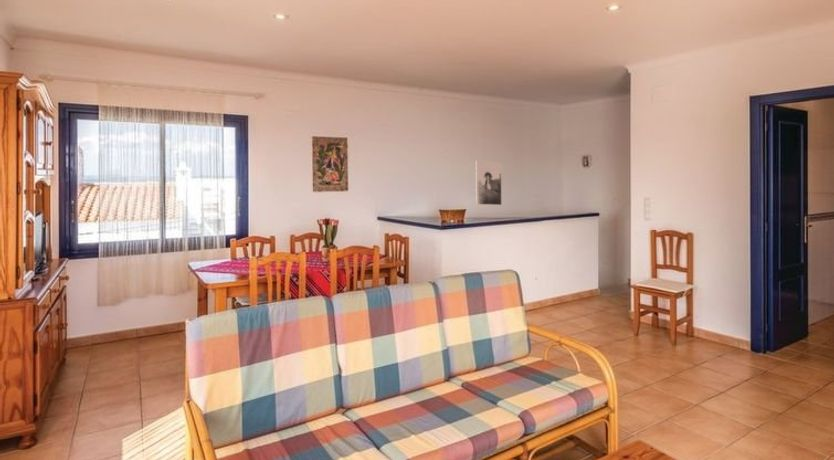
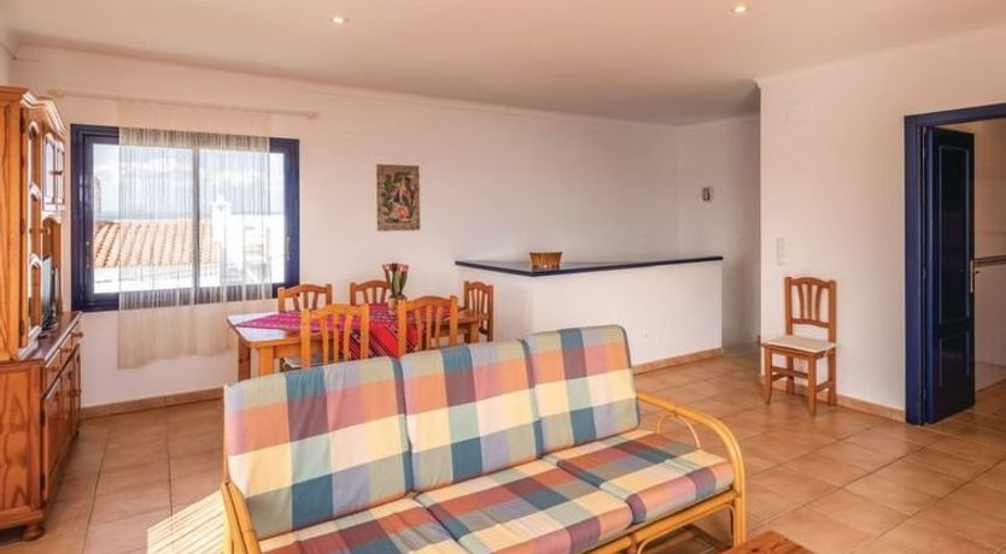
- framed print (488, 183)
